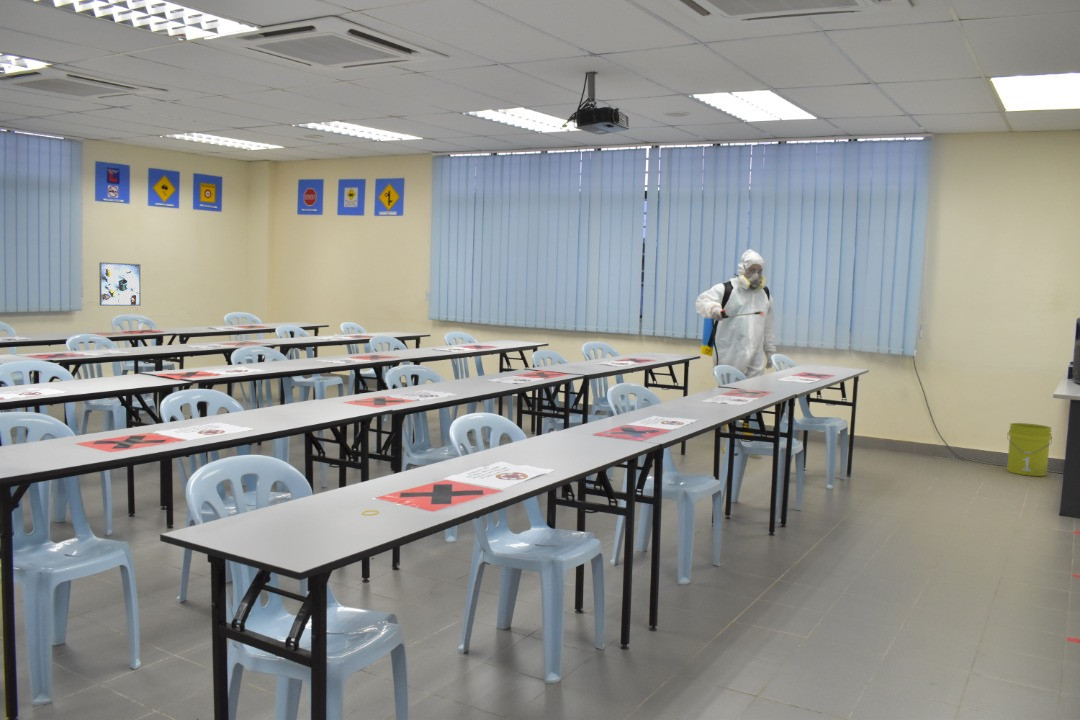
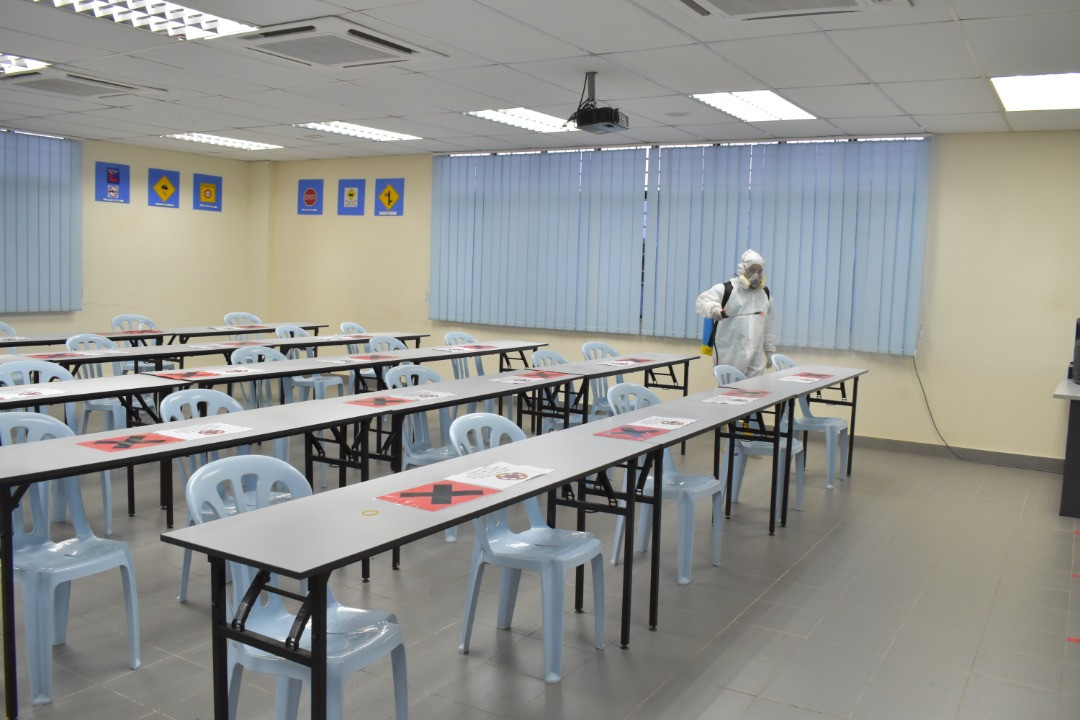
- bucket (1028, 449)
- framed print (120, 284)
